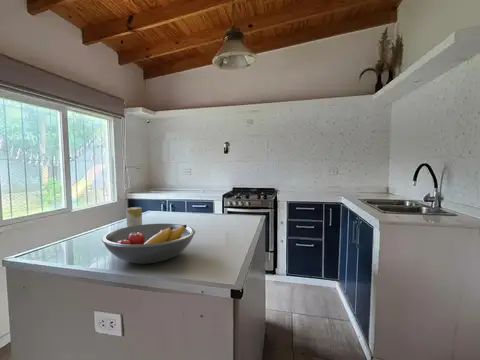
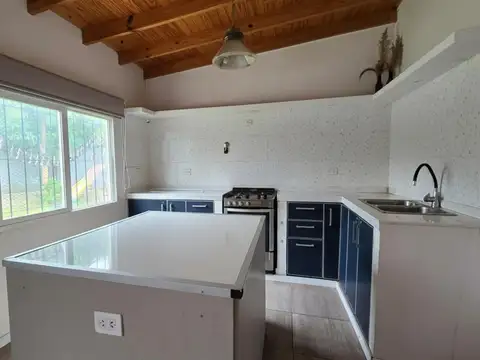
- fruit bowl (151, 241)
- candle (134, 222)
